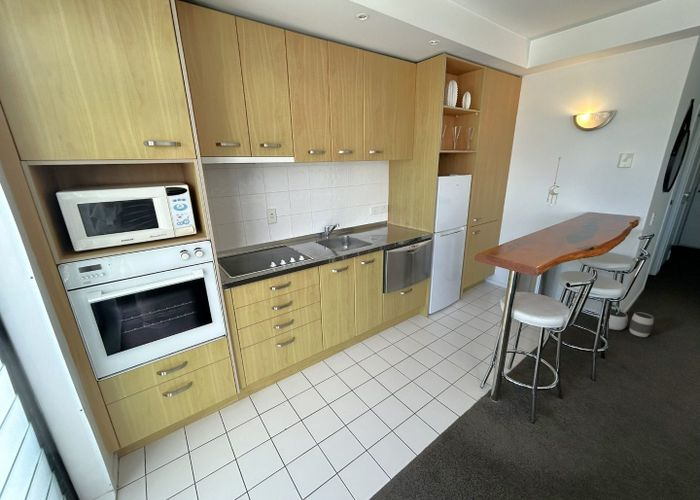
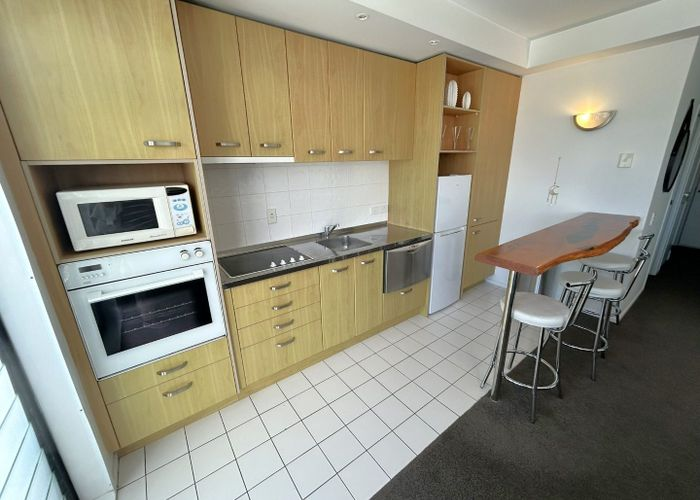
- waste basket (624, 319)
